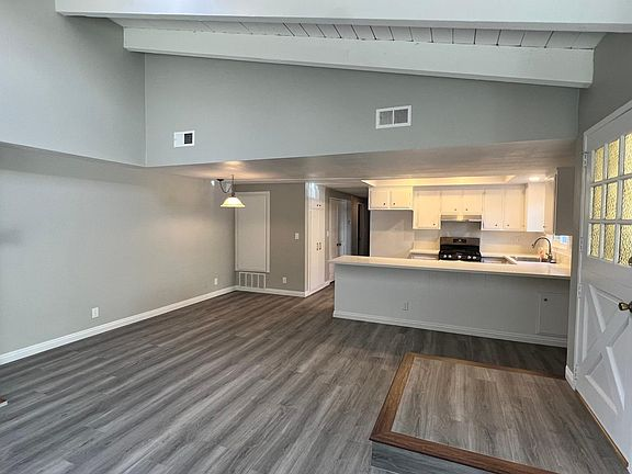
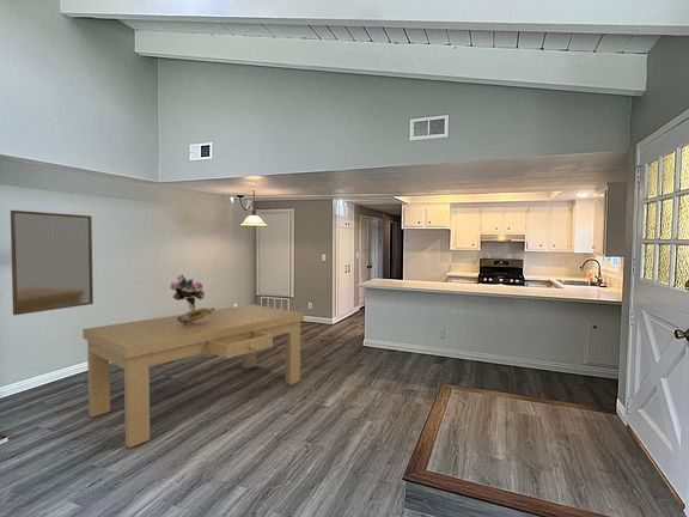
+ home mirror (55, 261)
+ bouquet (193, 299)
+ dining table (215, 354)
